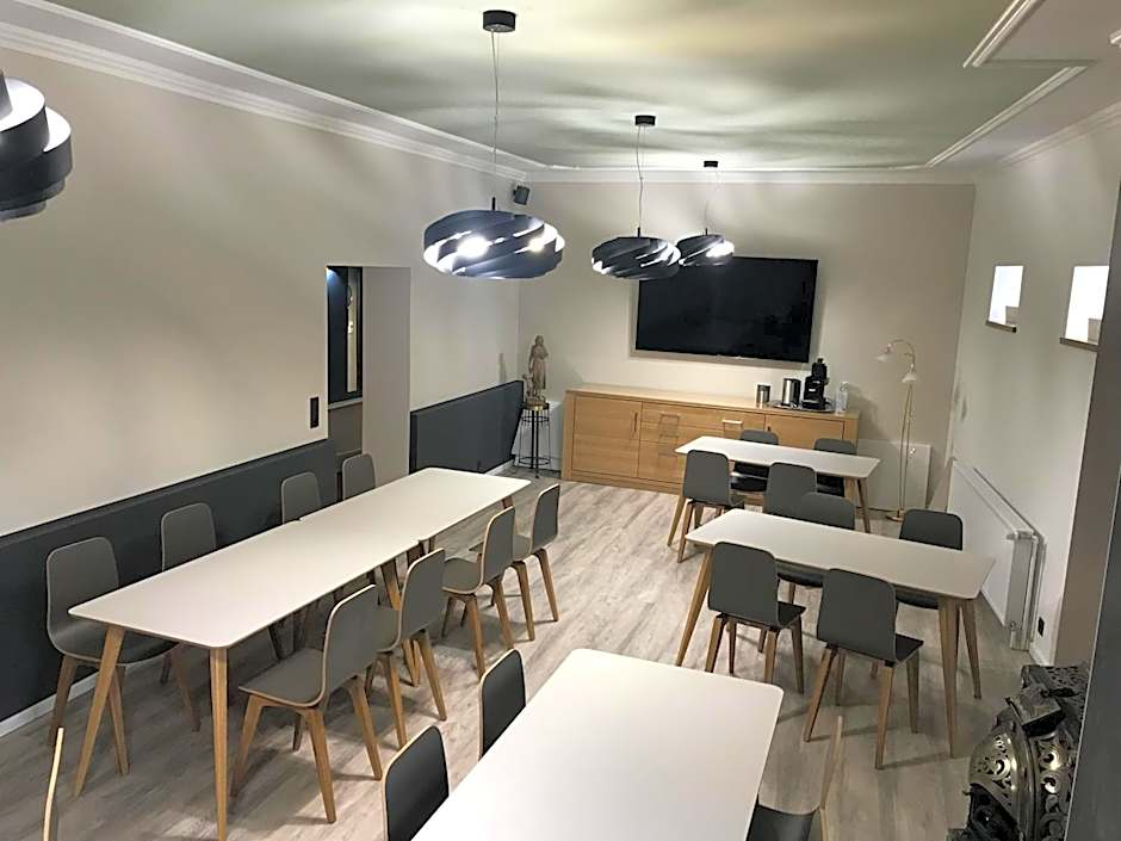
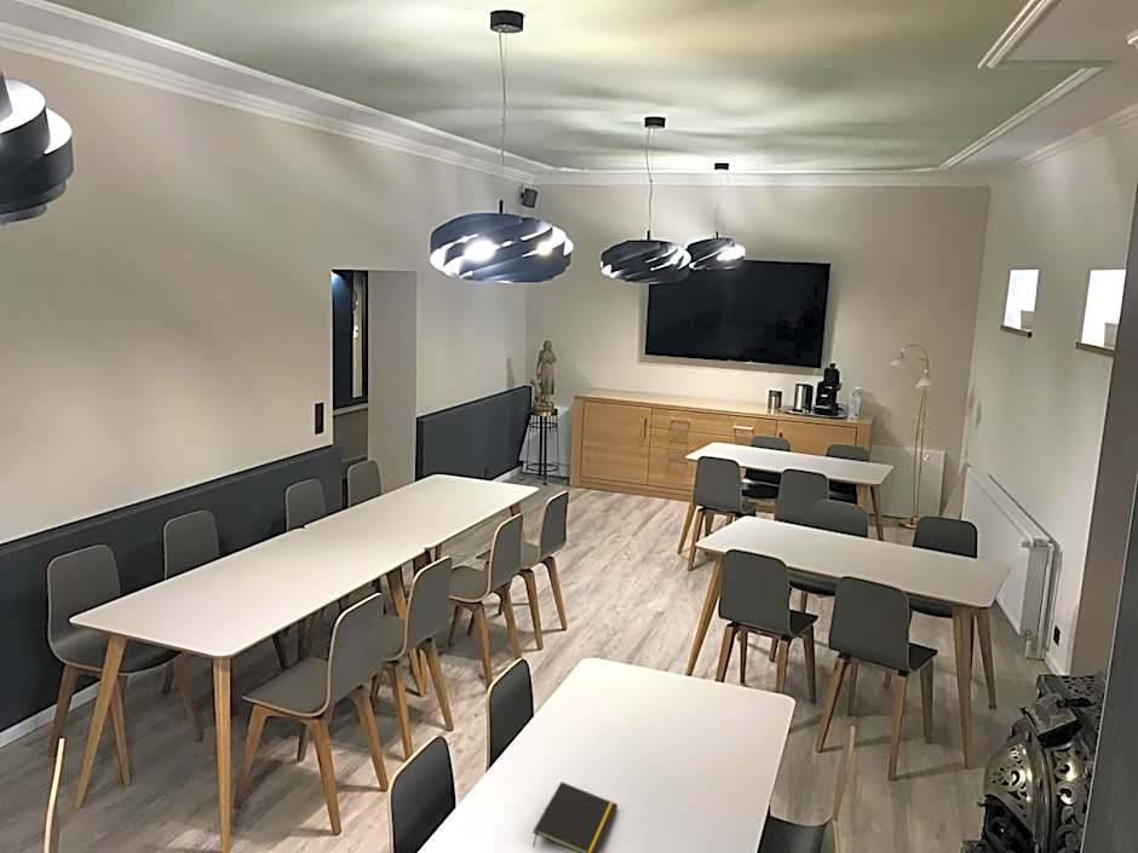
+ notepad (576, 818)
